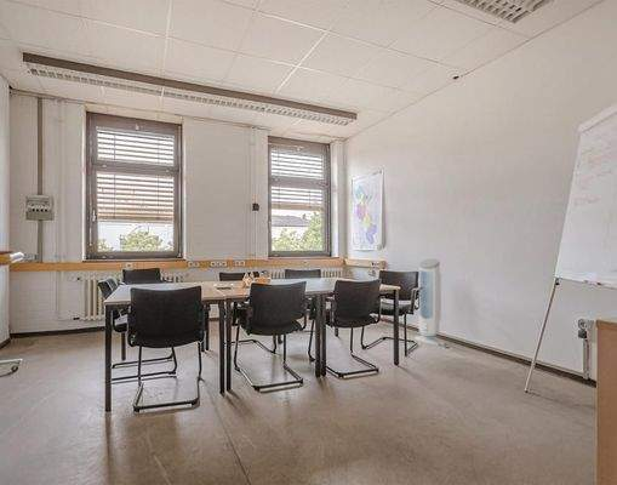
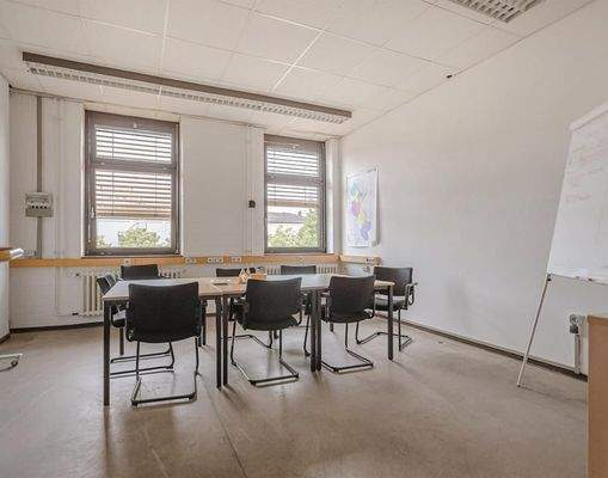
- air purifier (429, 299)
